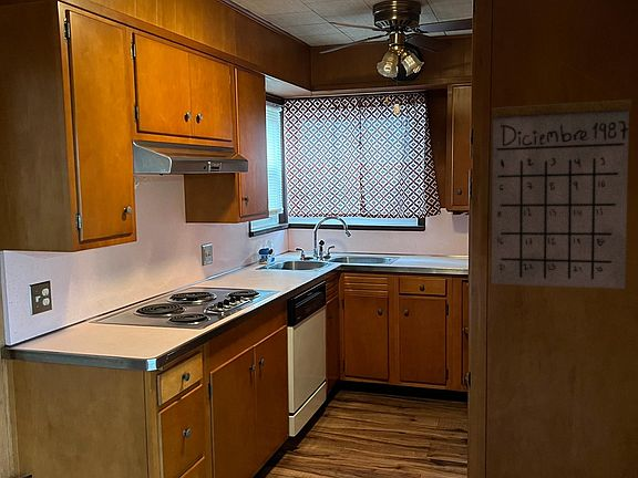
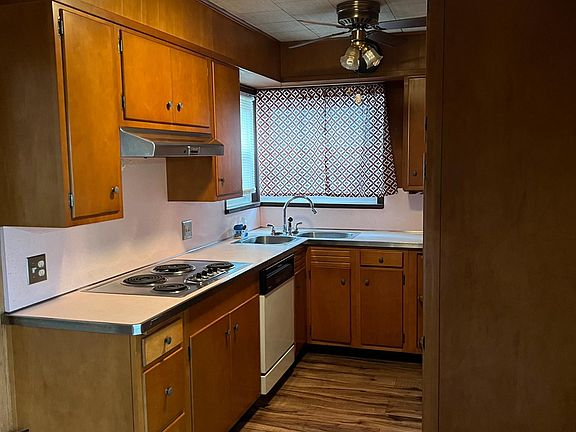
- calendar (557, 174)
